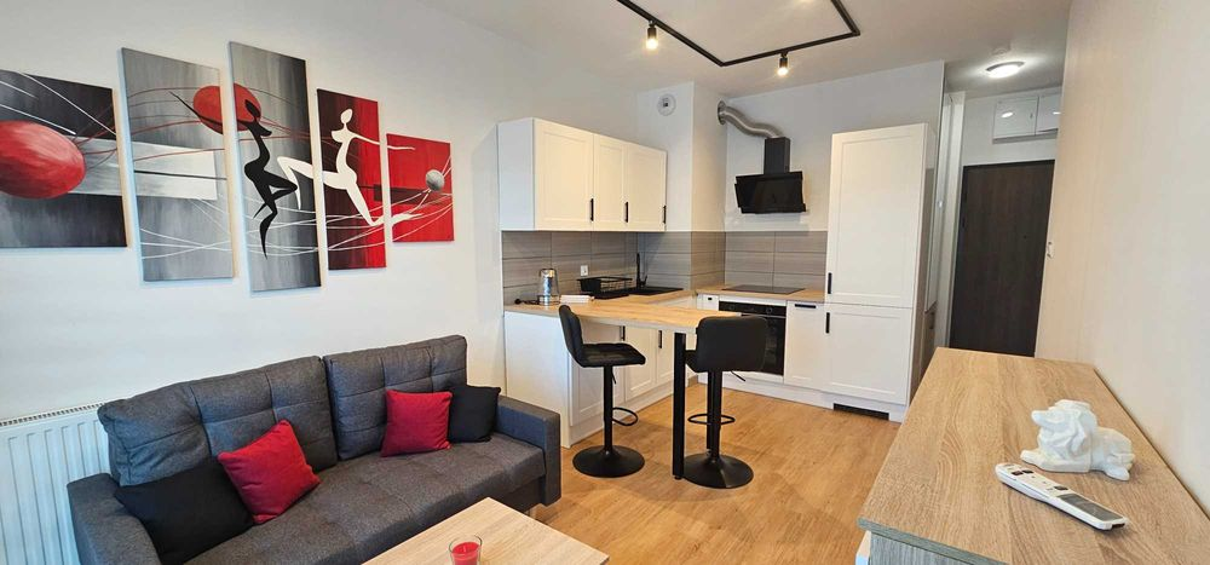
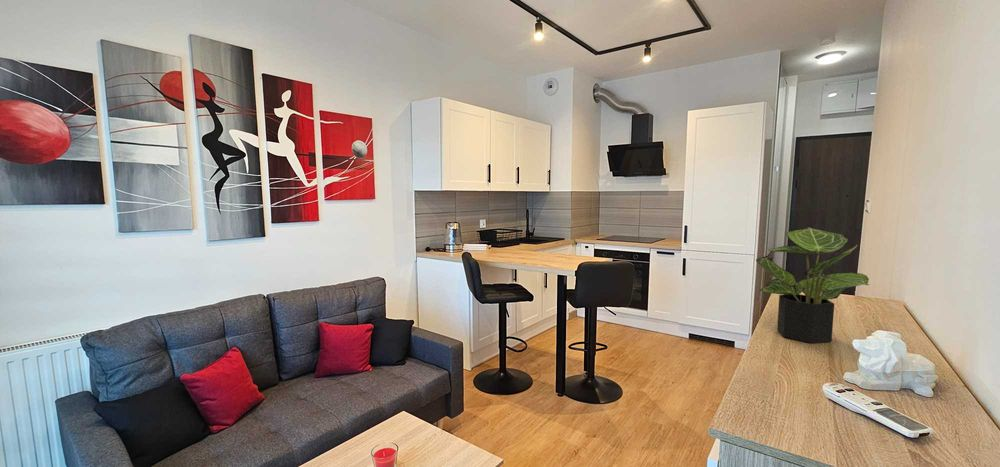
+ potted plant (816, 283)
